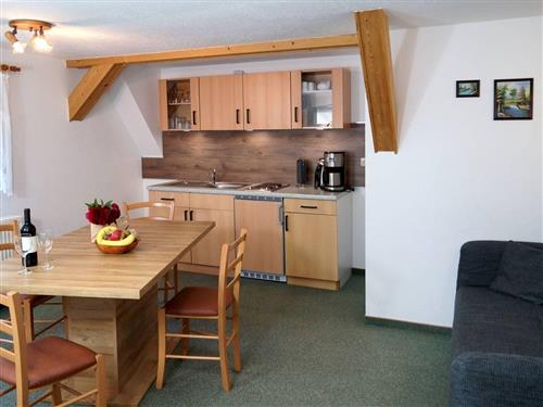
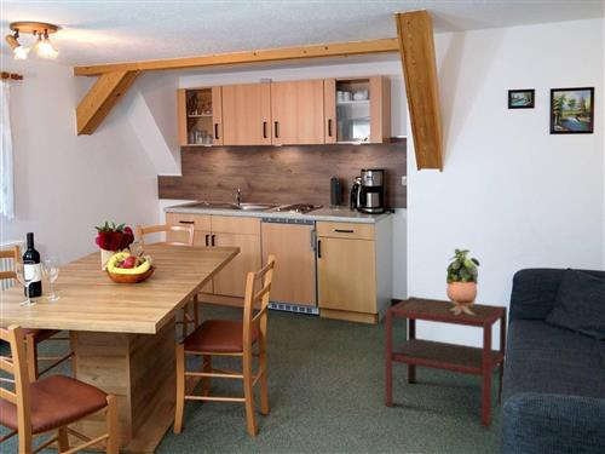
+ side table (445, 356)
+ potted plant (462, 278)
